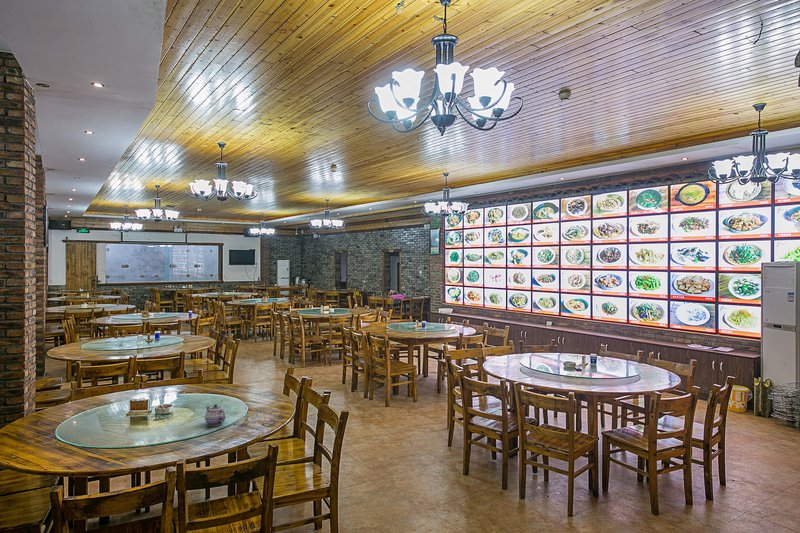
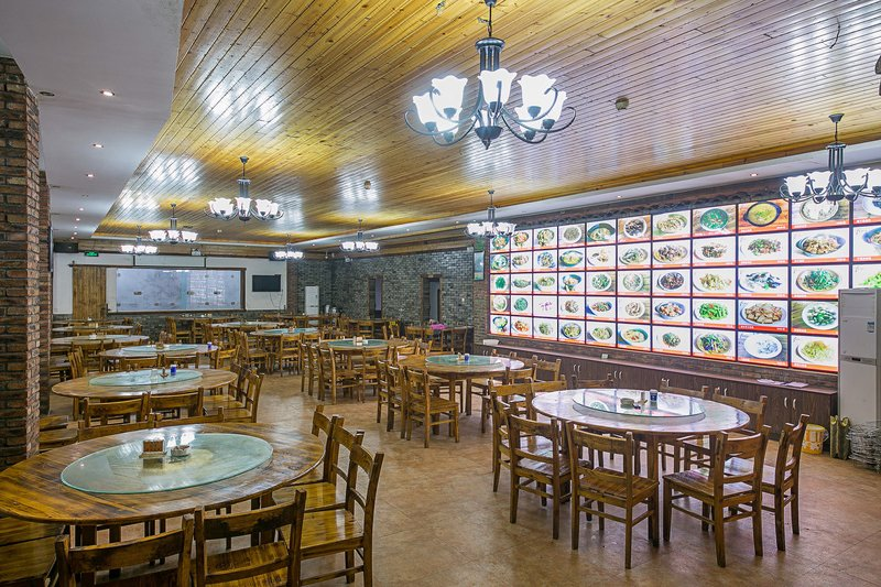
- teapot (215, 414)
